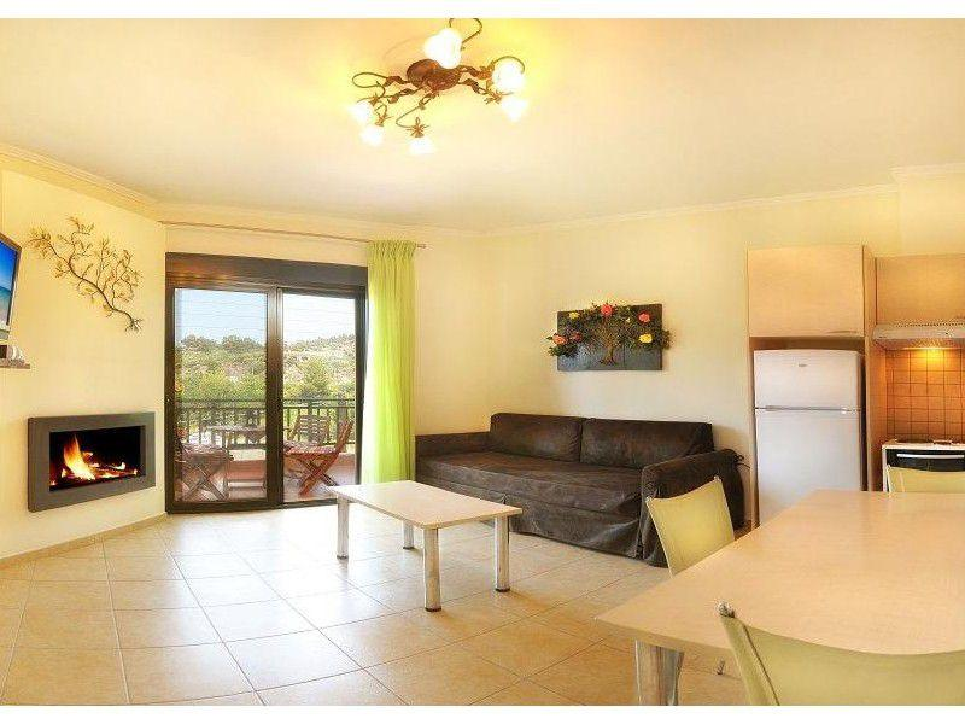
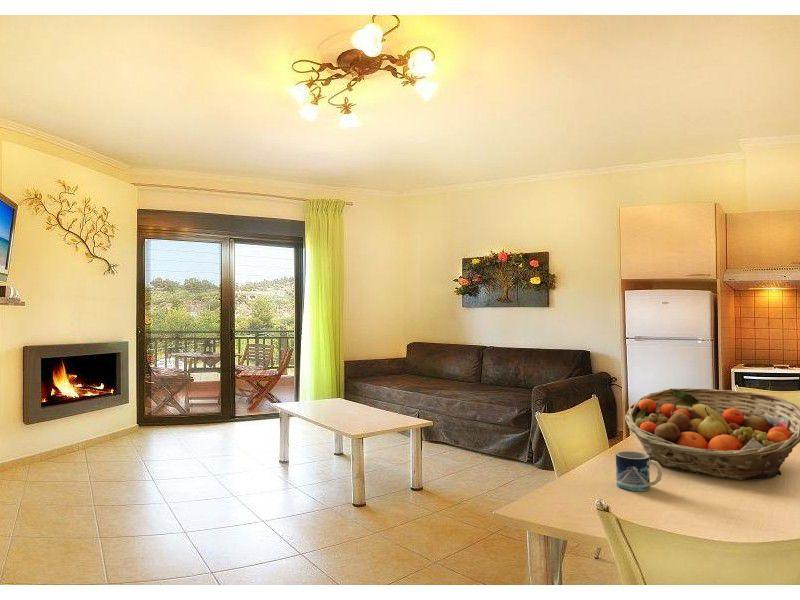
+ fruit basket (710, 429)
+ mug (639, 471)
